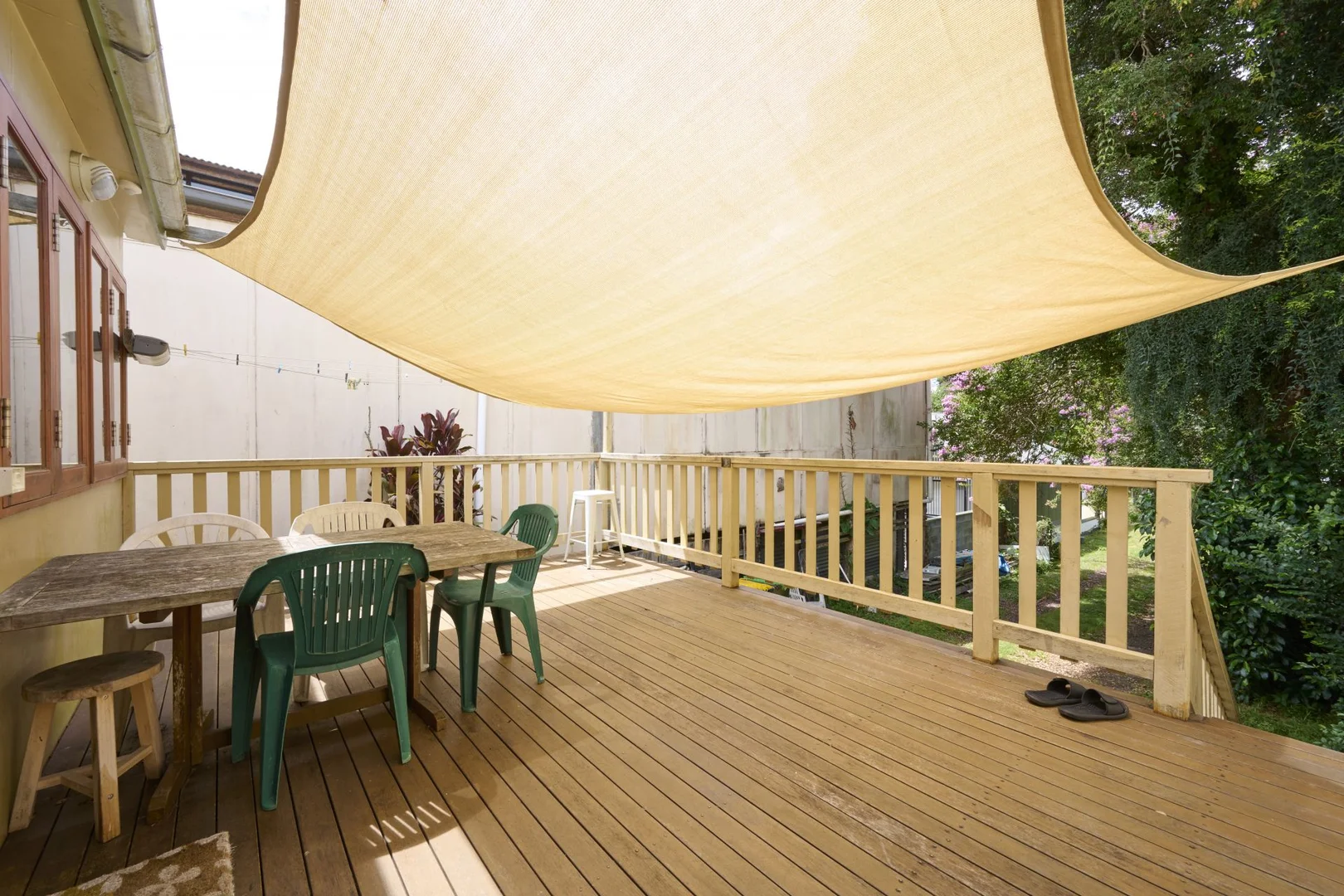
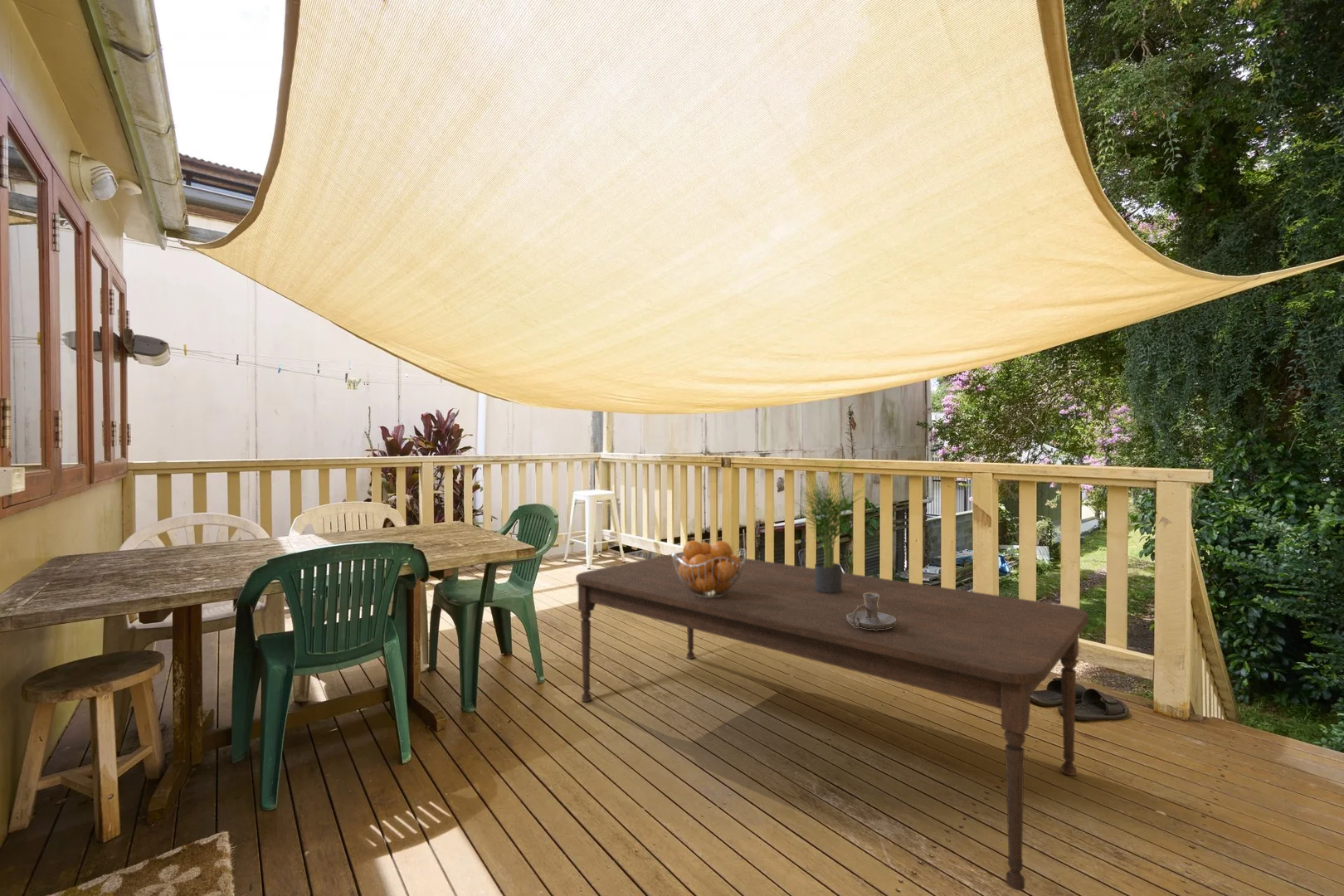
+ potted plant (825, 526)
+ candle holder (868, 611)
+ fruit basket (709, 567)
+ dining table (796, 655)
